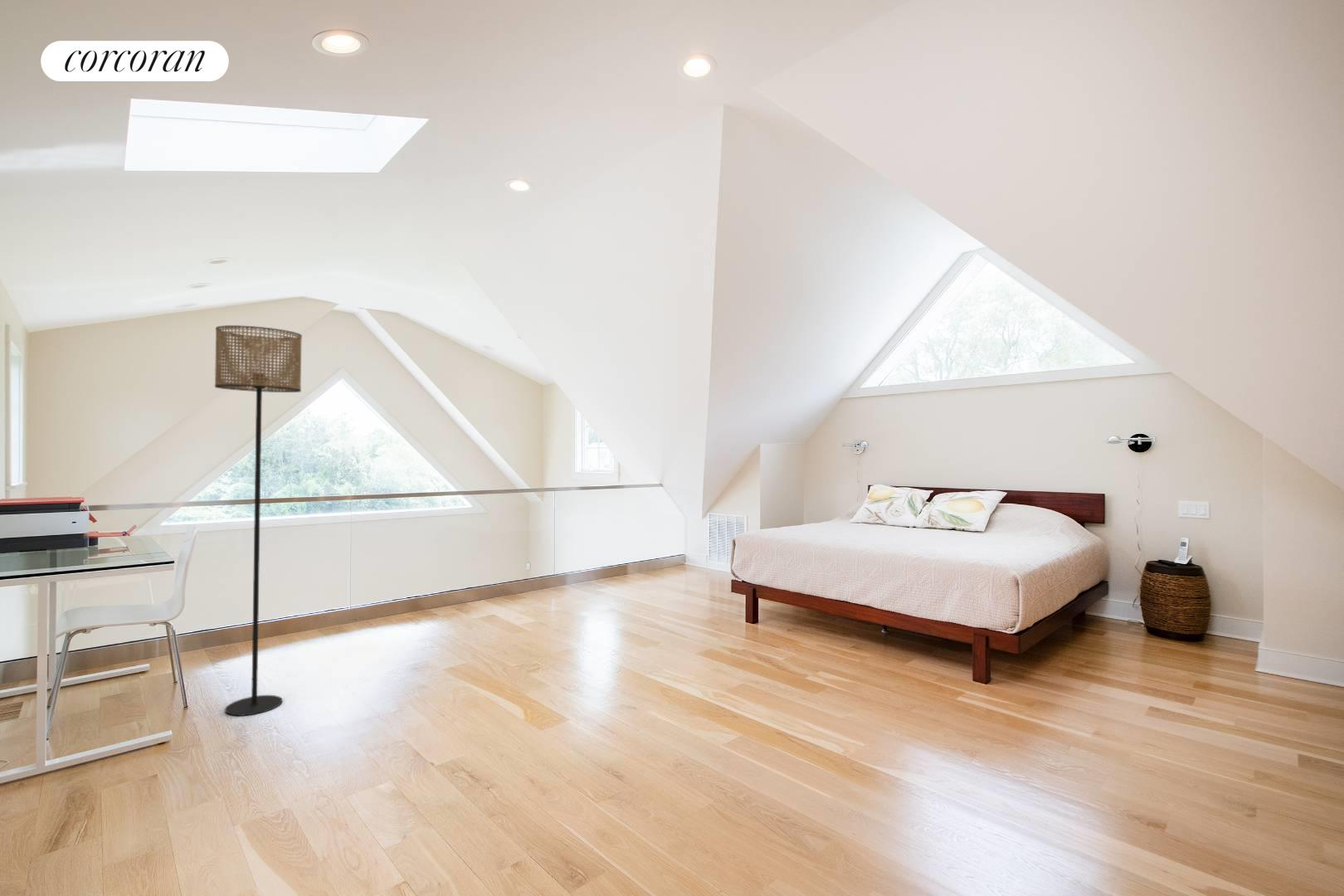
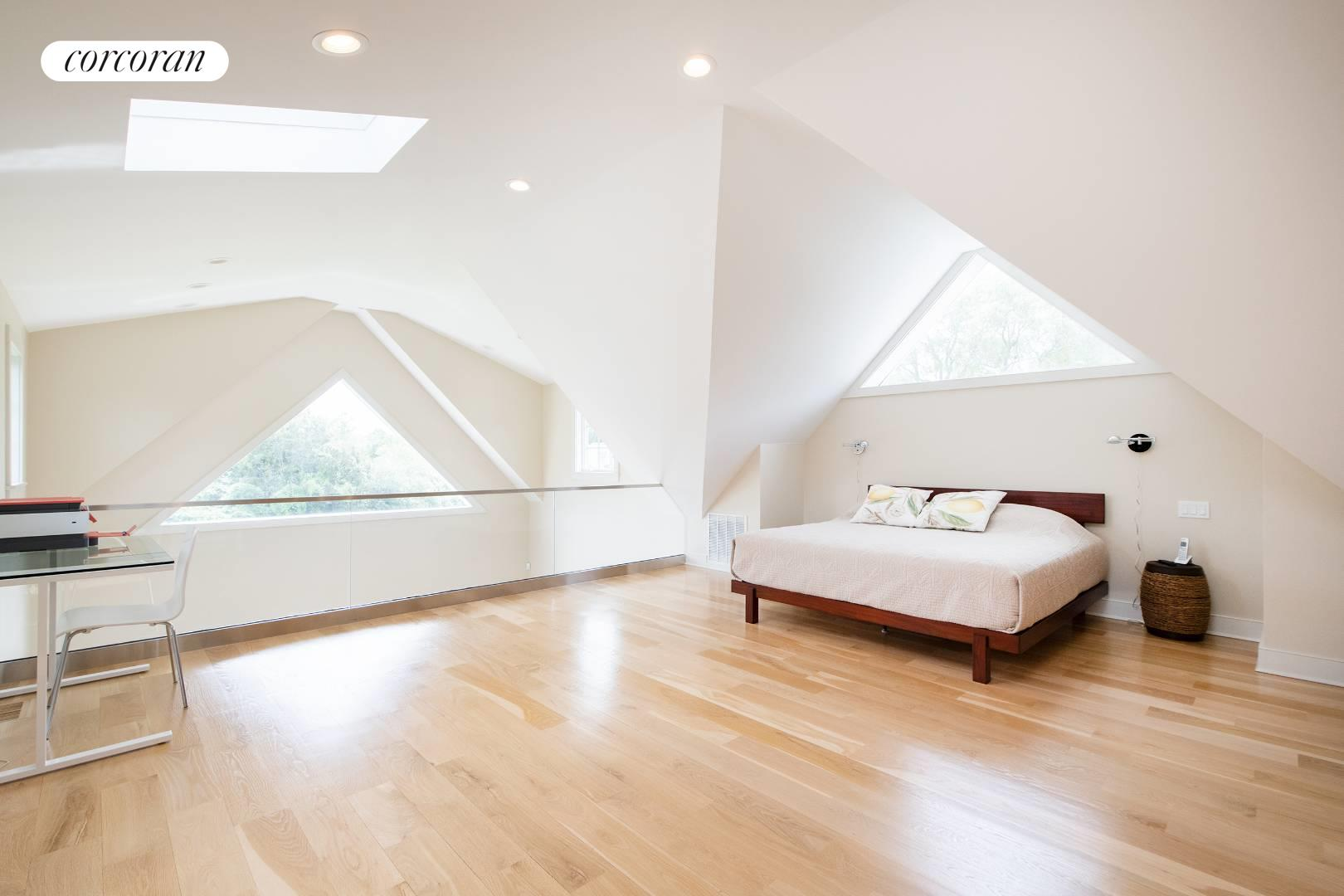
- floor lamp (256, 519)
